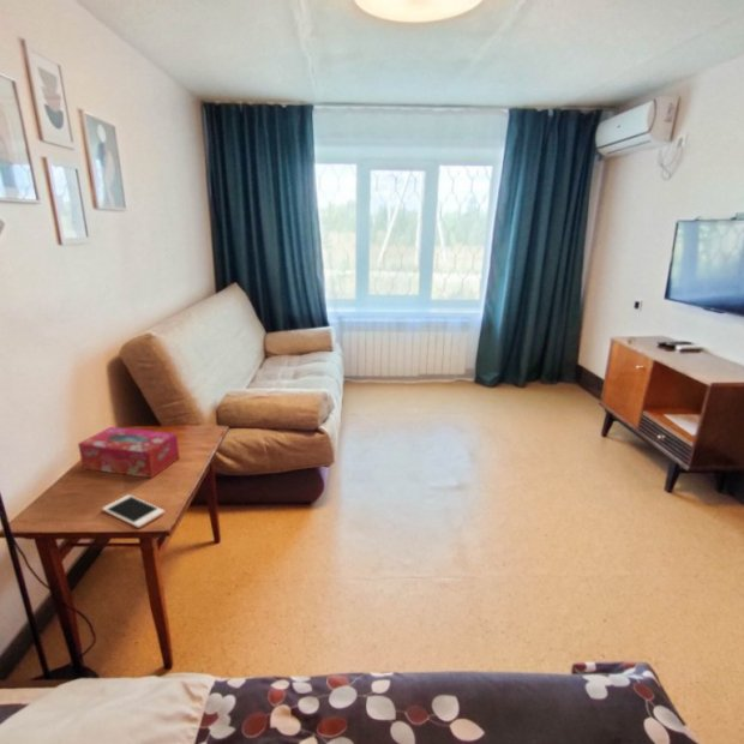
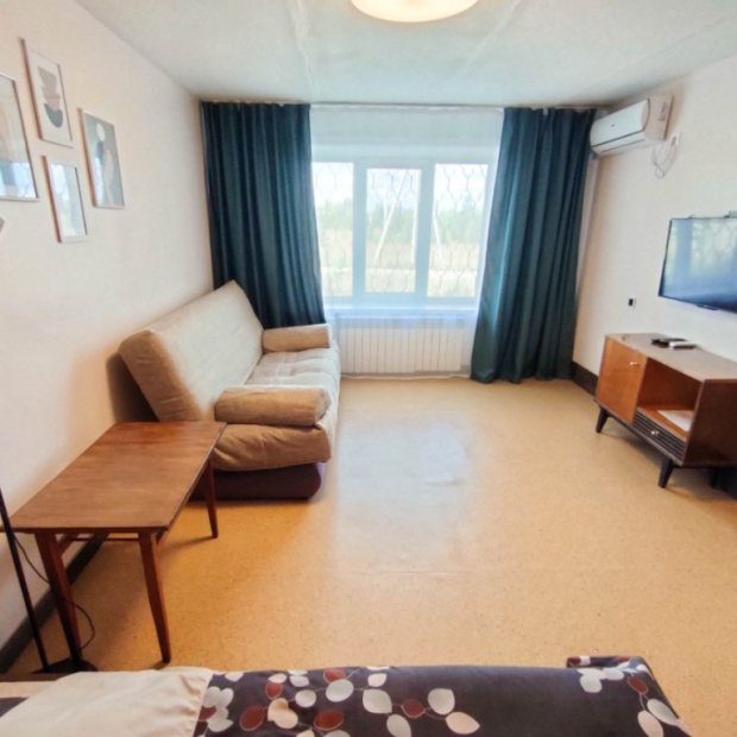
- tissue box (130, 450)
- cell phone (133, 510)
